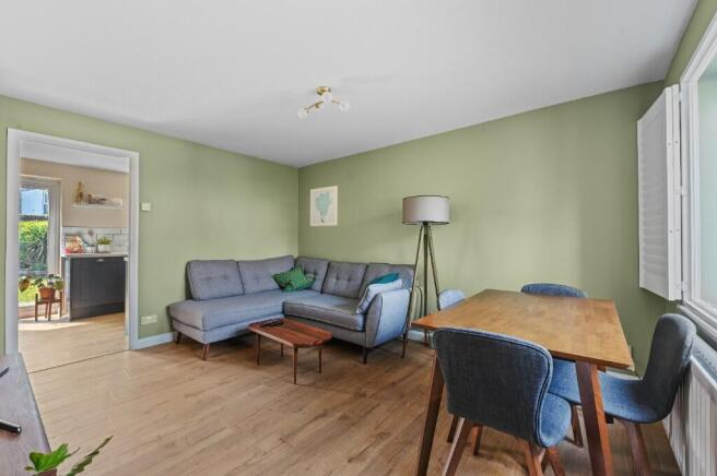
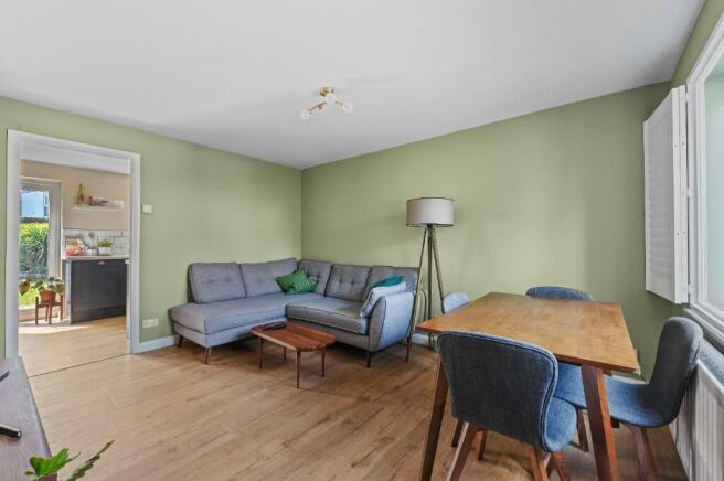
- wall art (322, 206)
